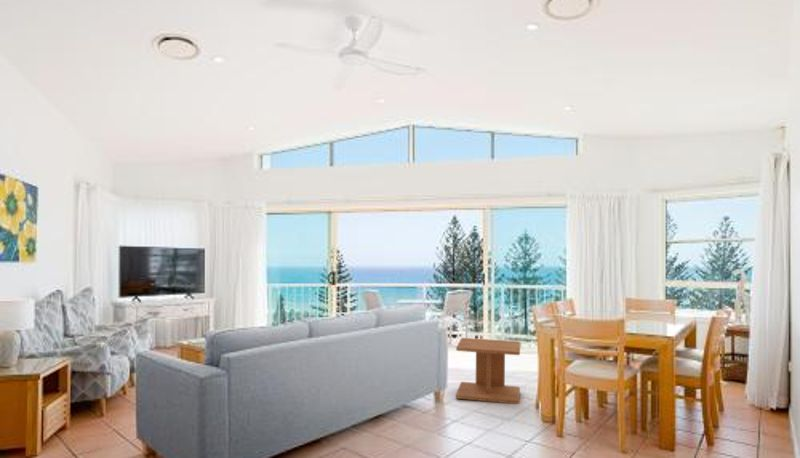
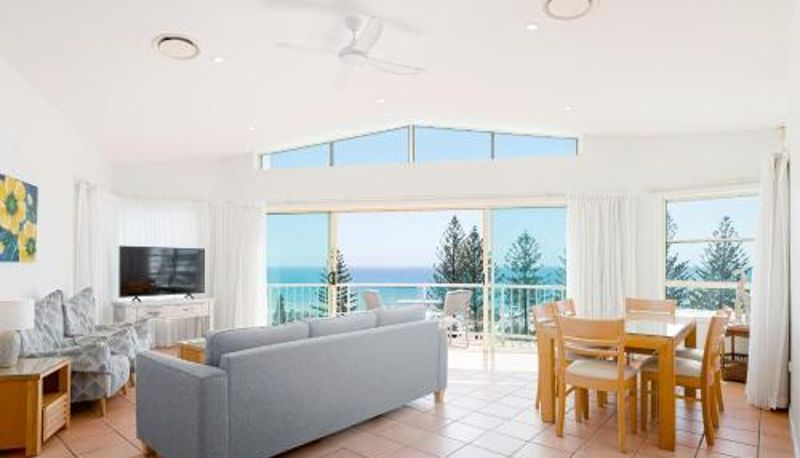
- side table (488, 369)
